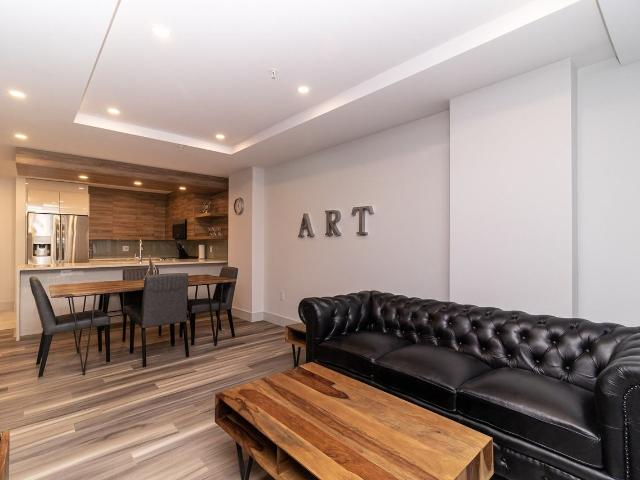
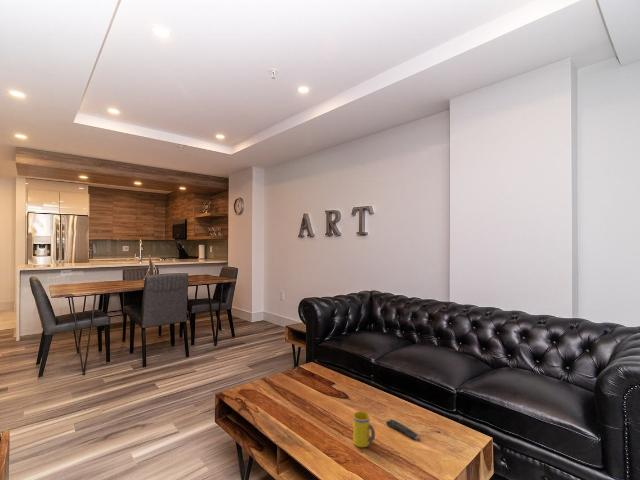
+ remote control (402, 428)
+ mug (364, 430)
